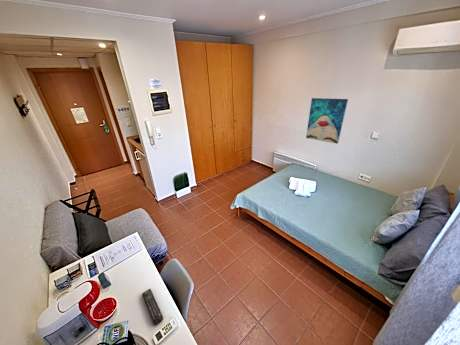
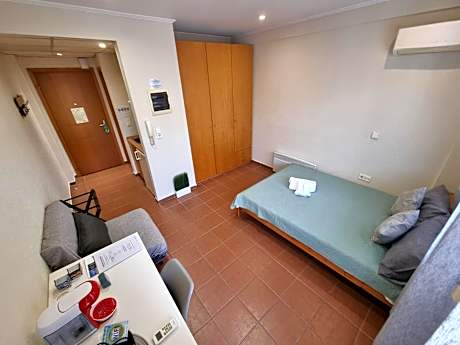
- wall art (324, 120)
- remote control (152, 305)
